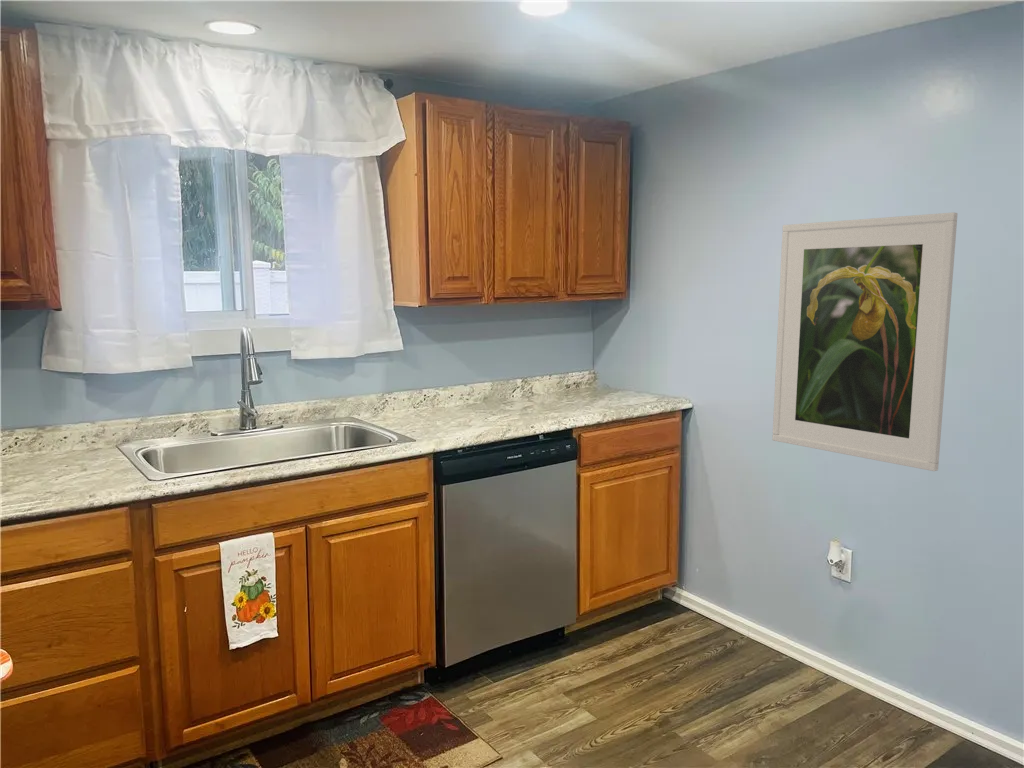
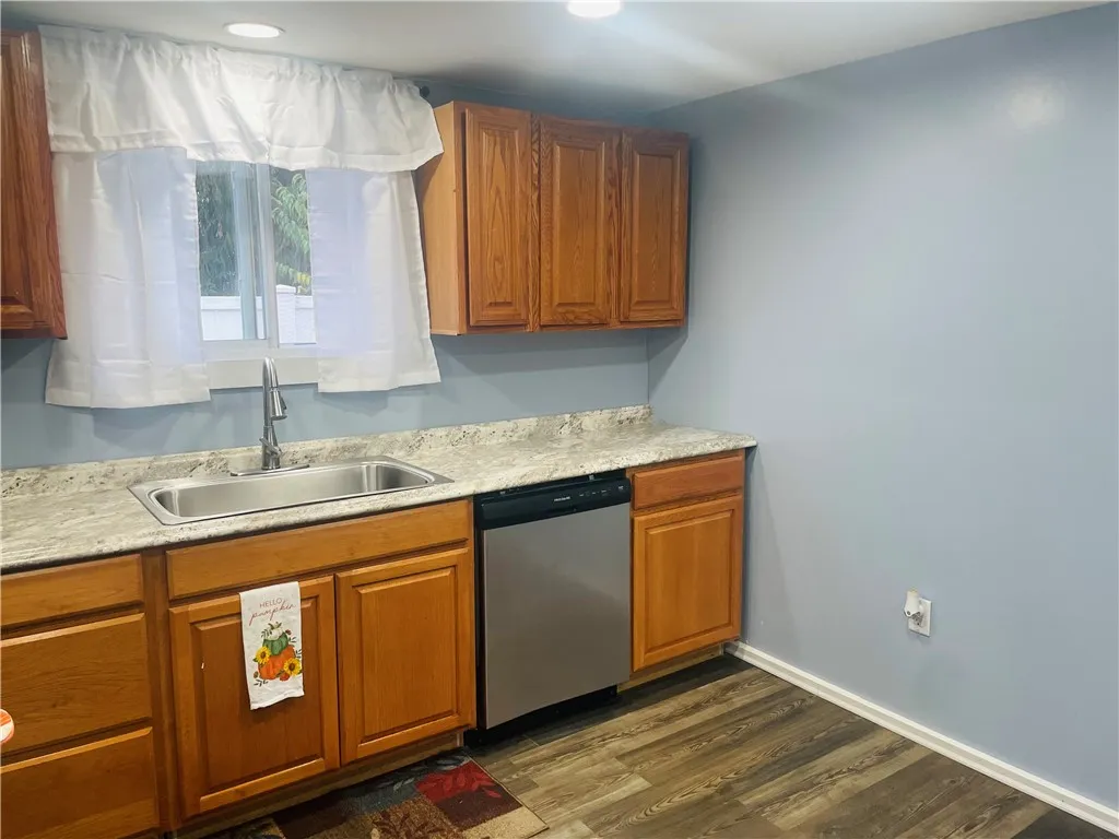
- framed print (854, 339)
